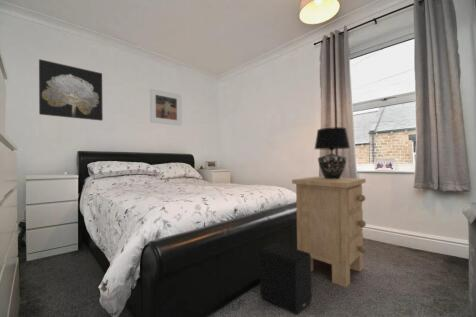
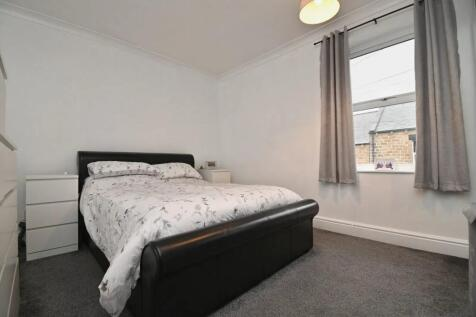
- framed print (166, 107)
- nightstand (332, 224)
- wall art (73, 92)
- table lamp (331, 153)
- speaker (283, 274)
